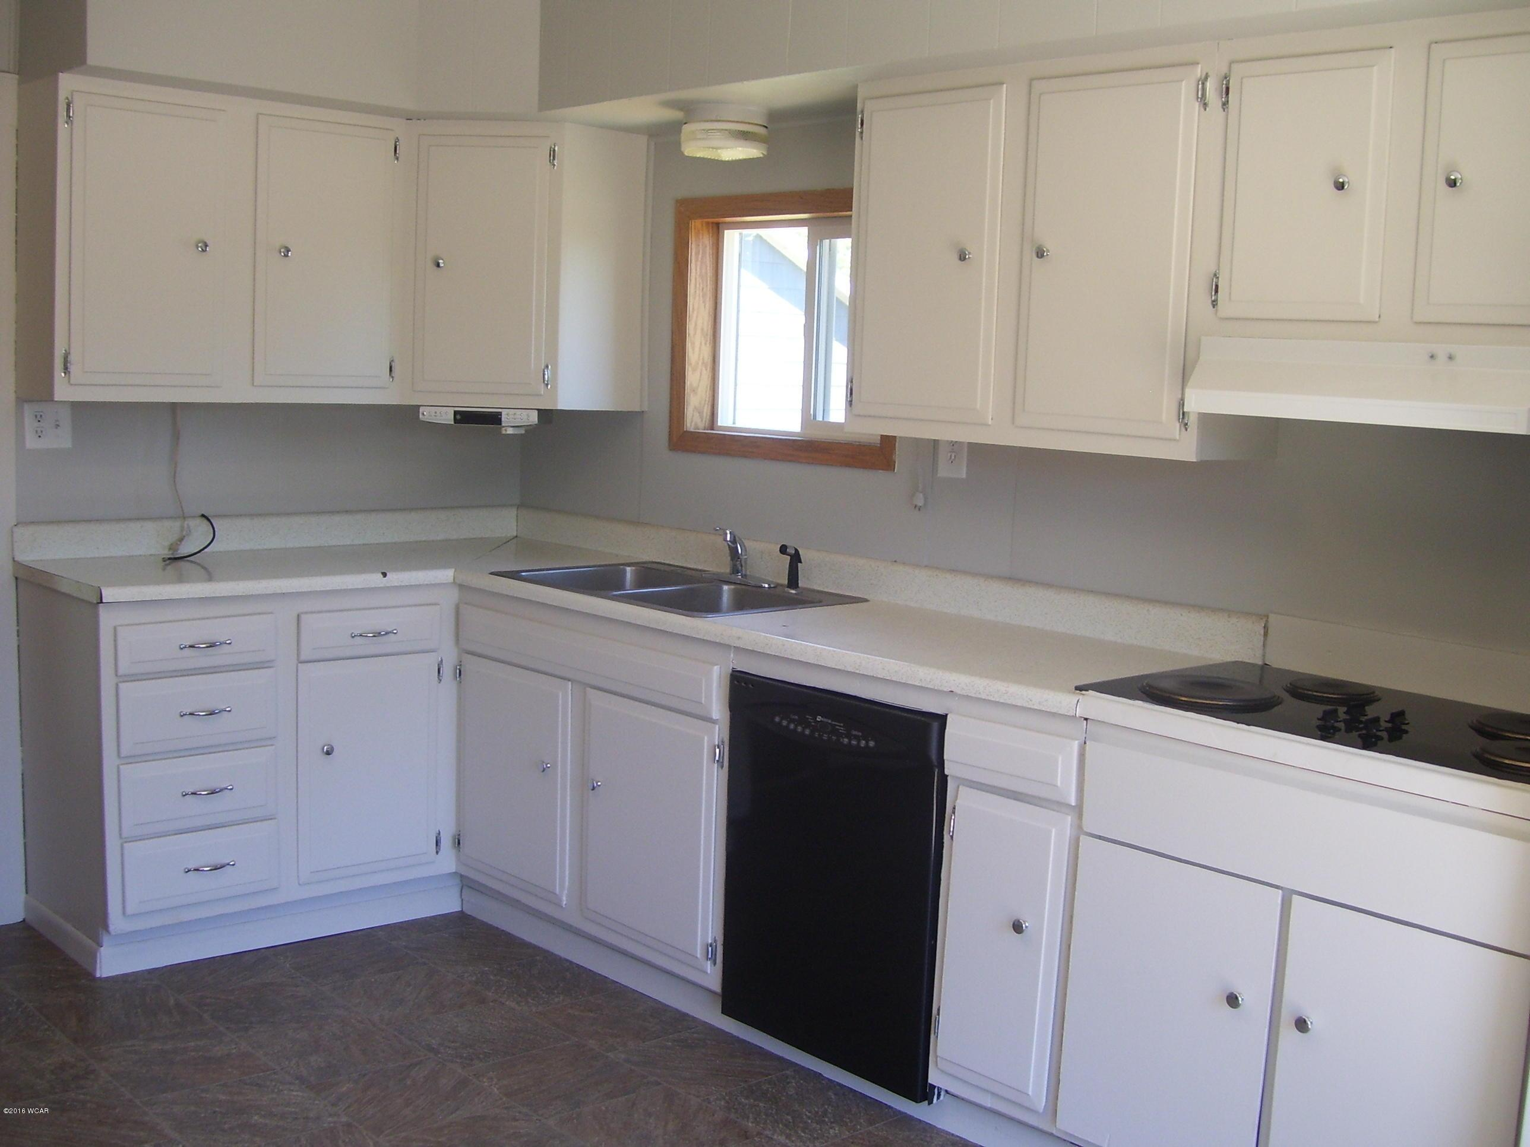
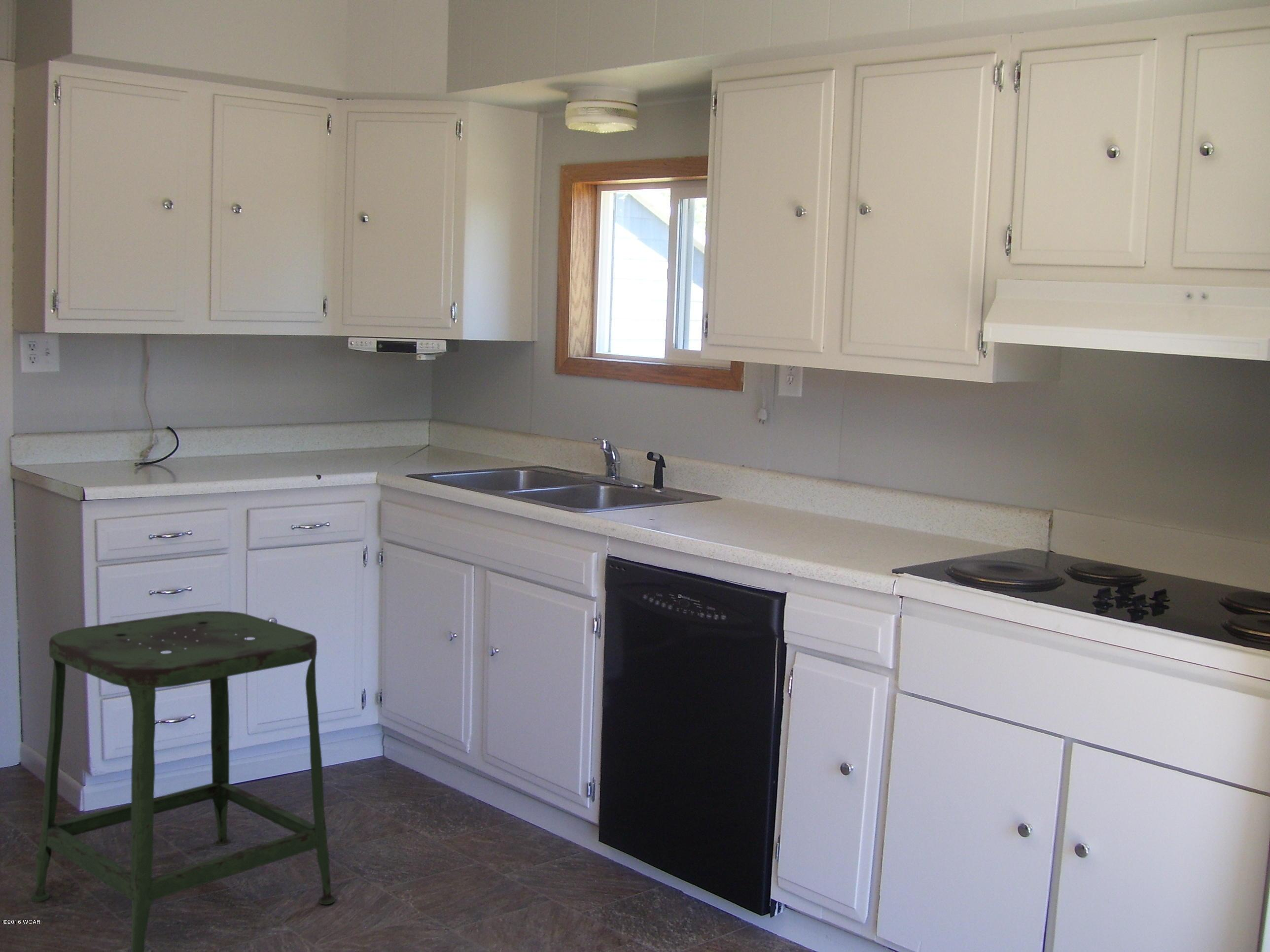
+ stool (190, 788)
